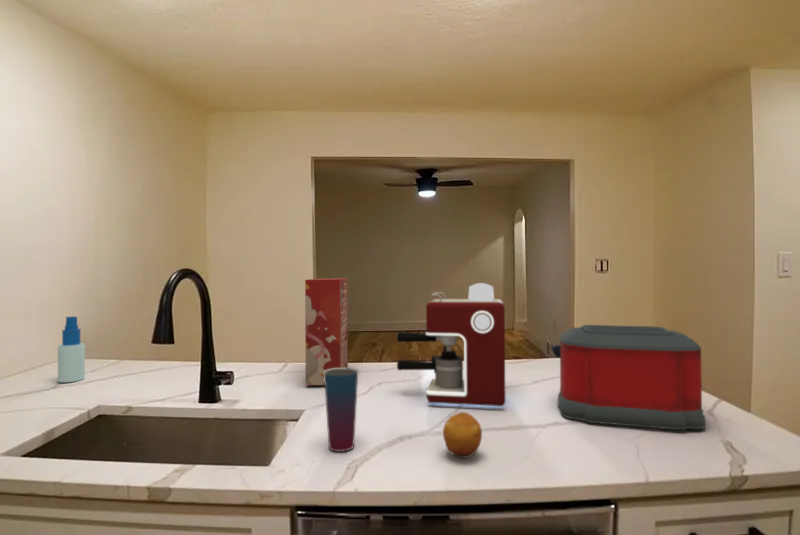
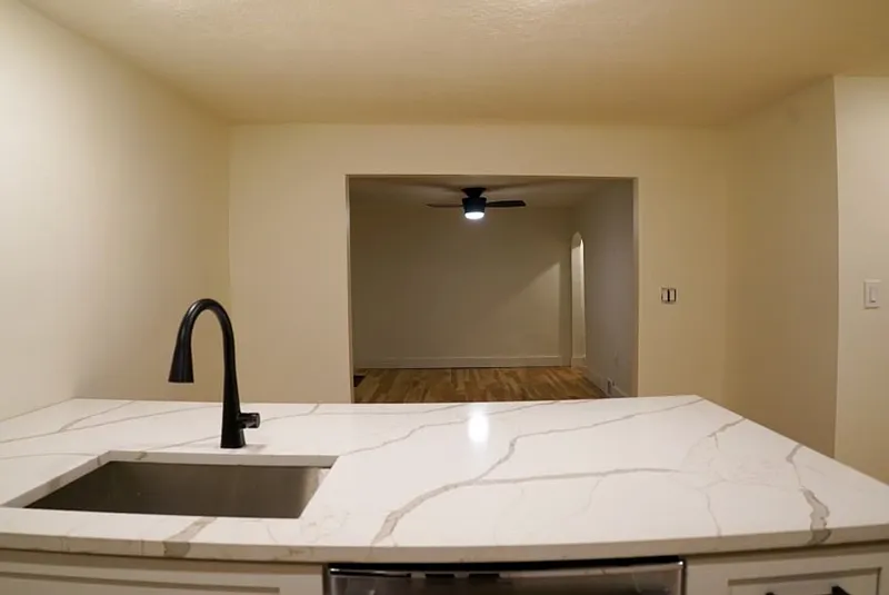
- cup (341, 408)
- cereal box (328, 327)
- fruit (462, 433)
- coffee maker (449, 340)
- spray bottle (71, 348)
- toaster (622, 369)
